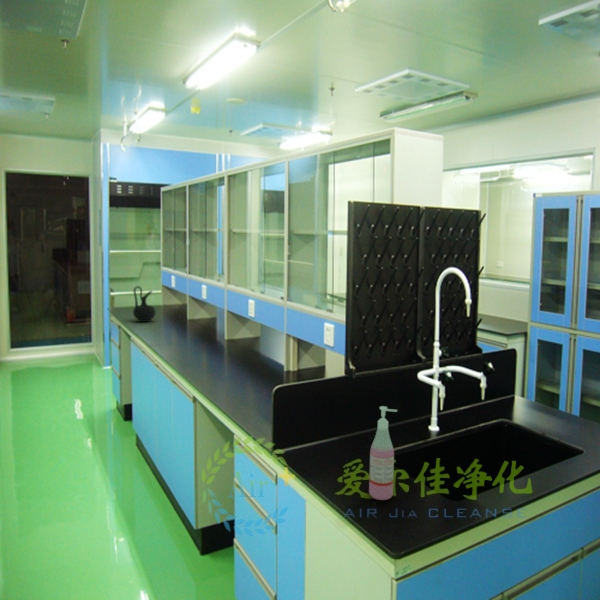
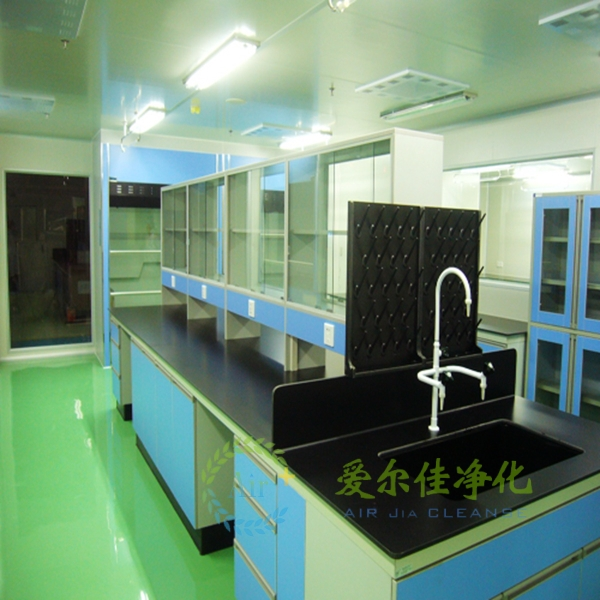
- soap dispenser (382, 451)
- ceramic jug (144, 303)
